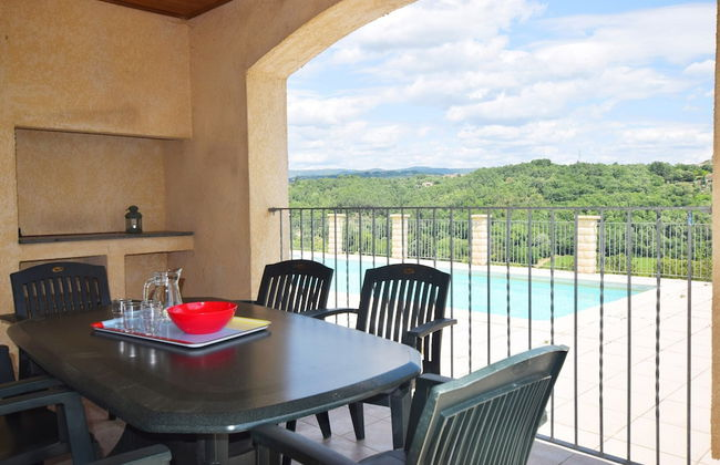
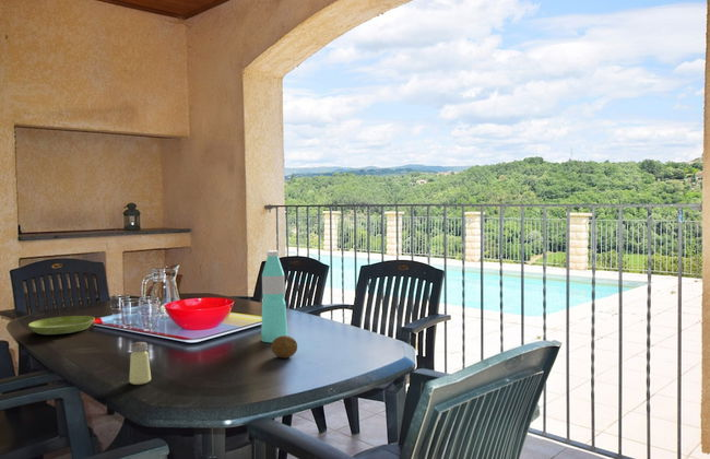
+ water bottle (273, 295)
+ saucer (62, 325)
+ saltshaker (139, 362)
+ fruit (284, 346)
